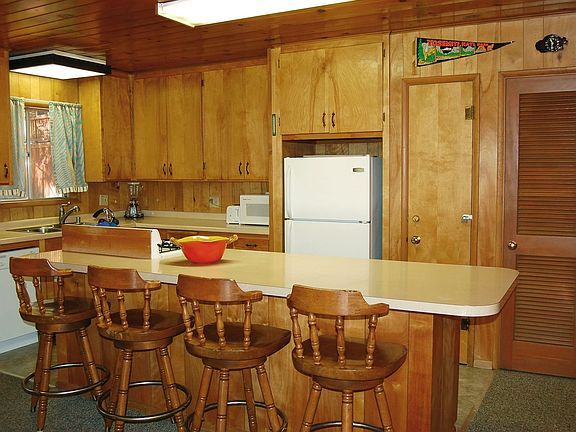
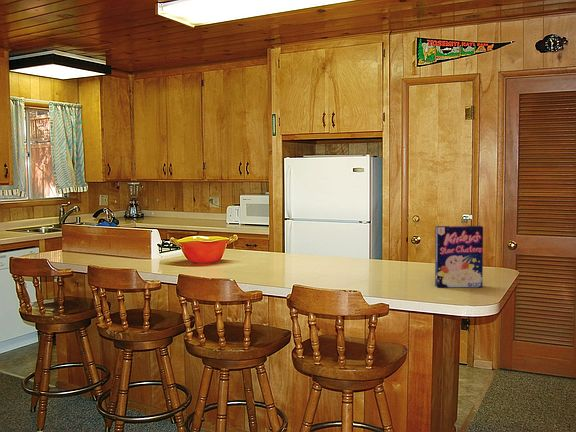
+ cereal box (458, 256)
